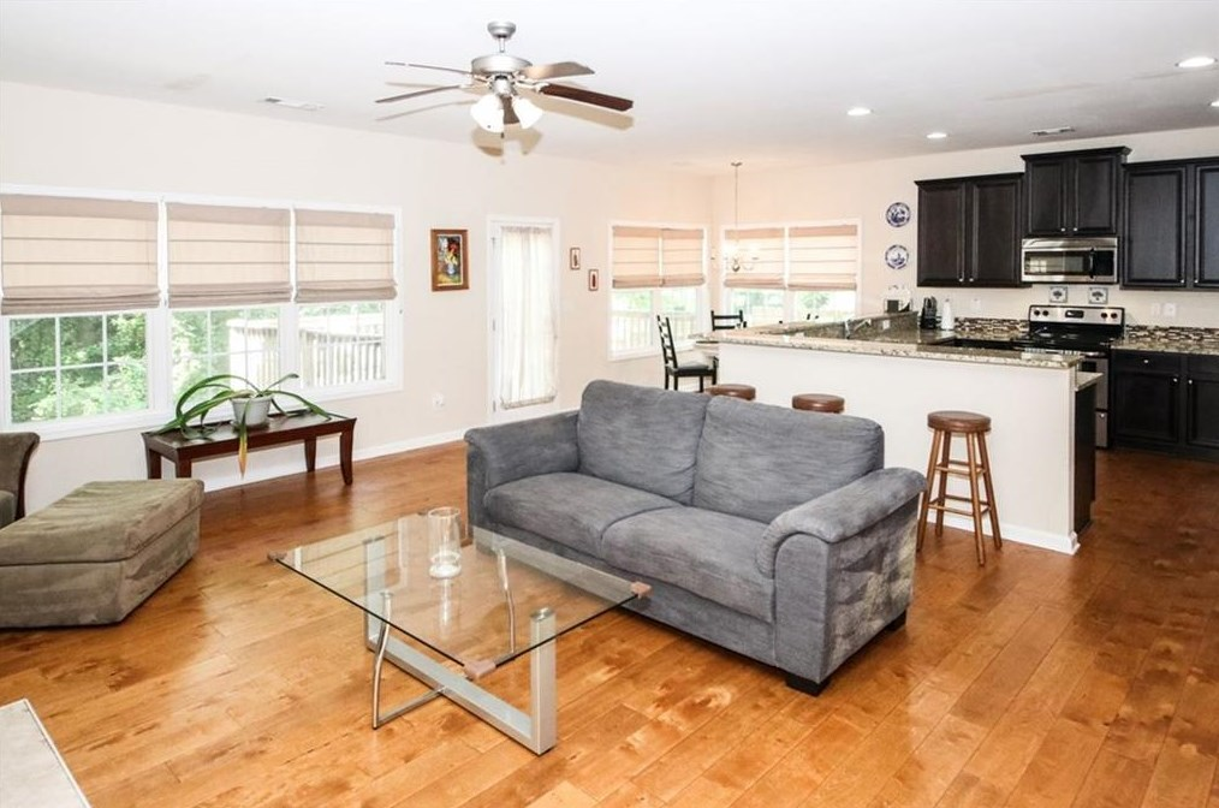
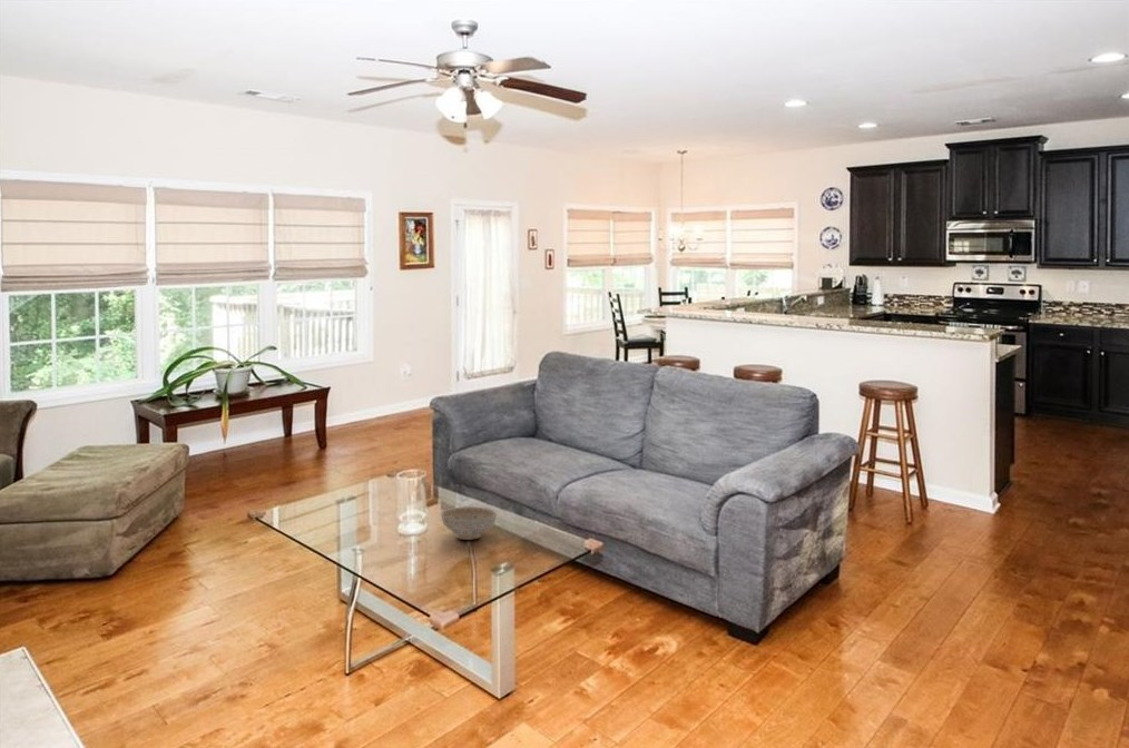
+ decorative bowl (469, 524)
